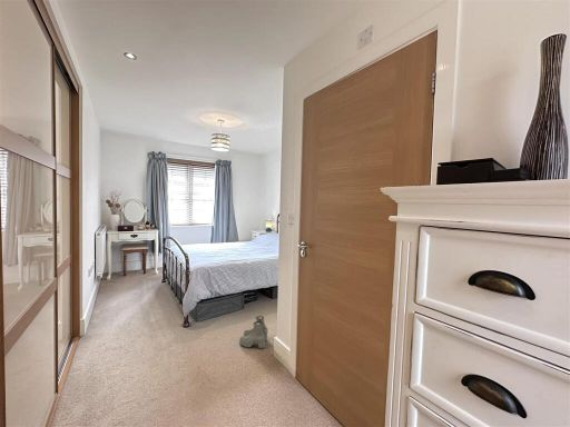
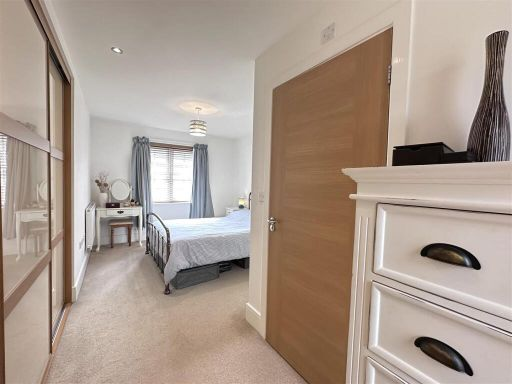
- boots (254, 330)
